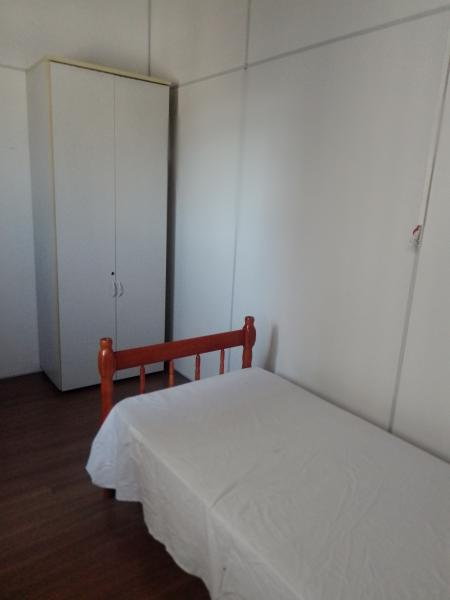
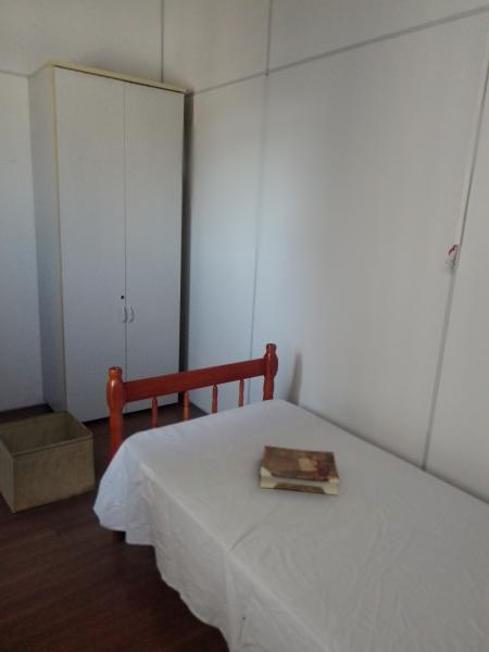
+ book (298, 467)
+ storage bin (42, 456)
